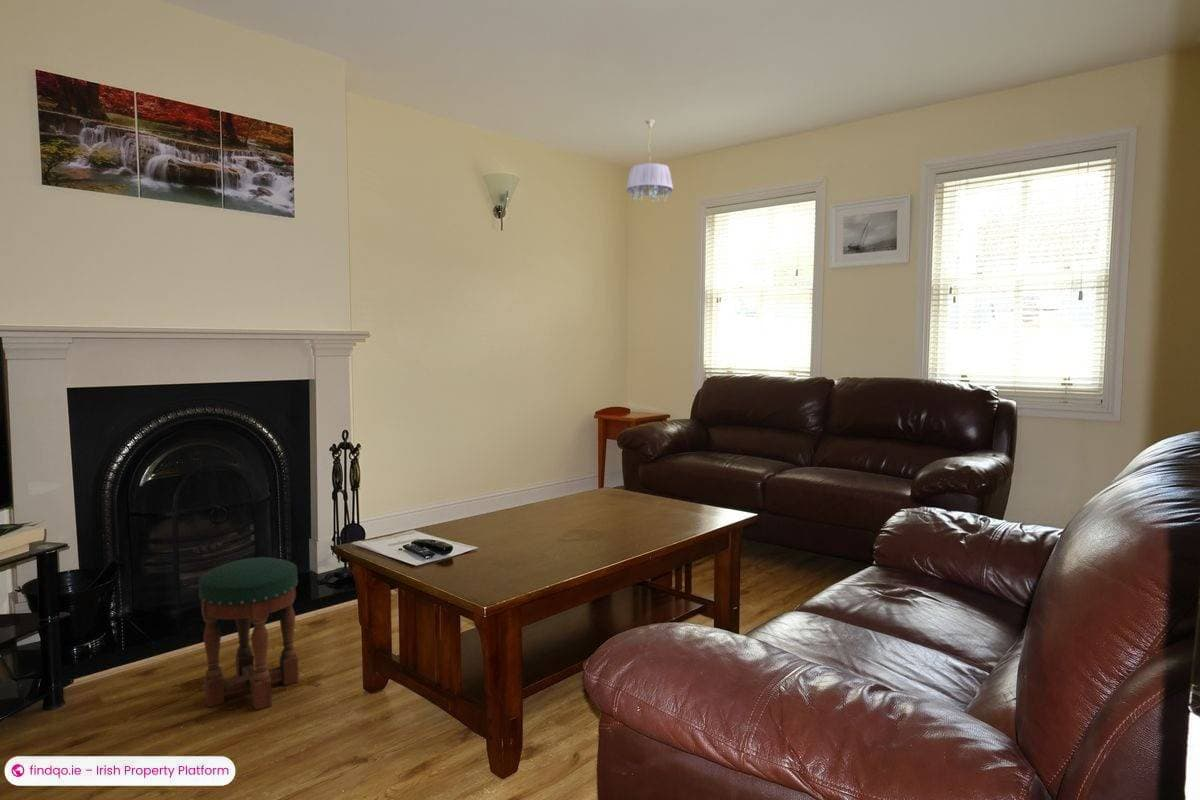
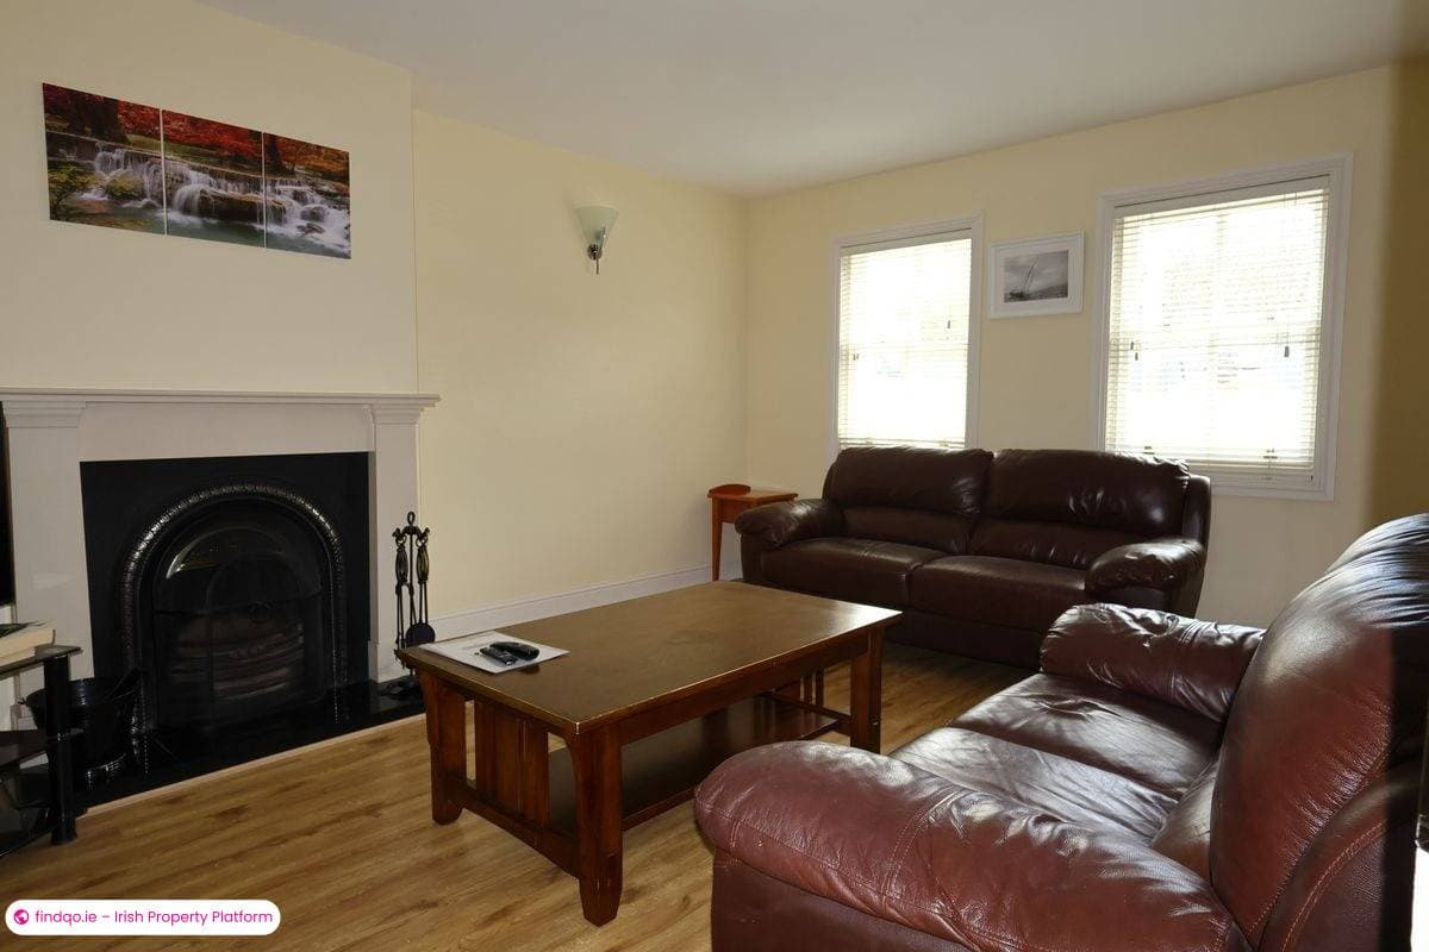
- stool (249, 627)
- ceiling light fixture (649, 161)
